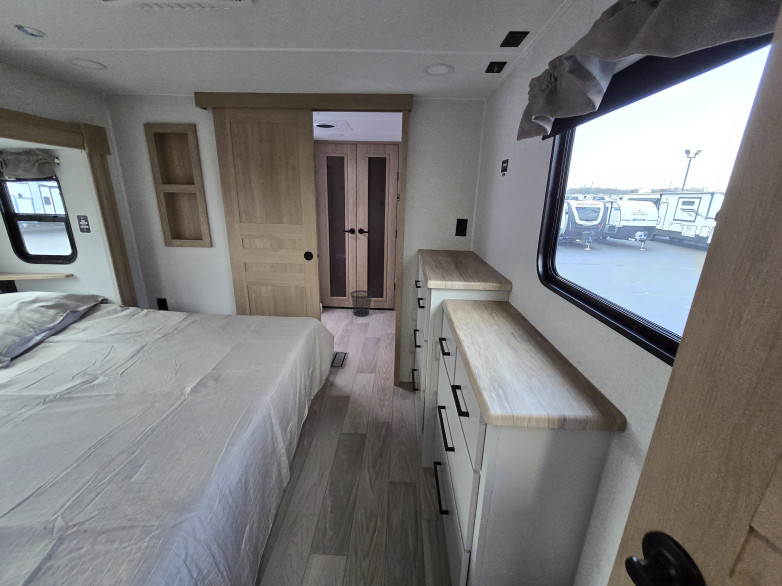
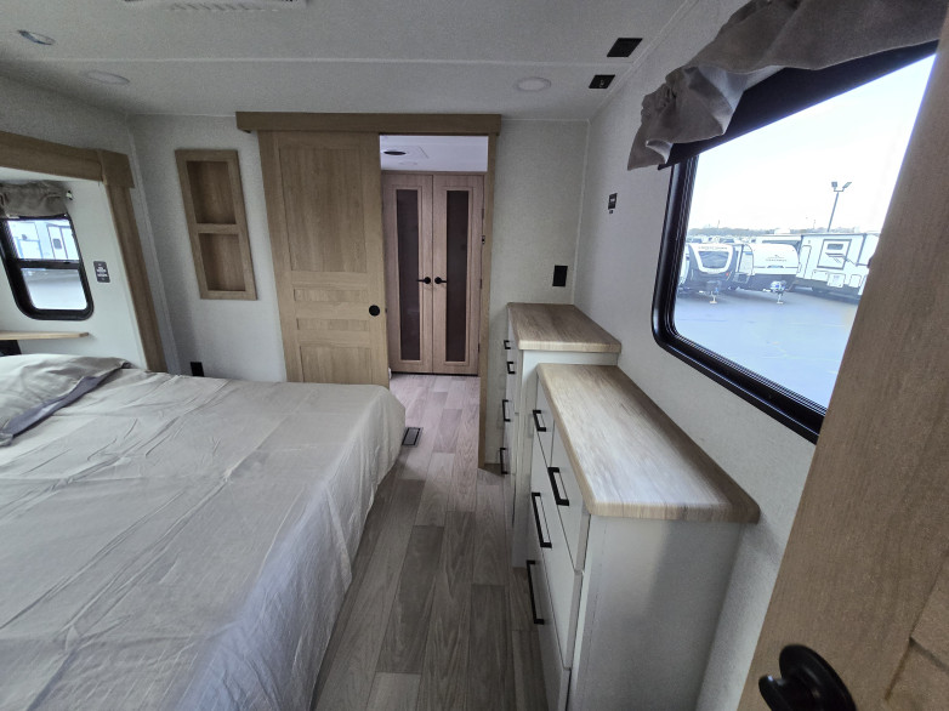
- wastebasket (361, 303)
